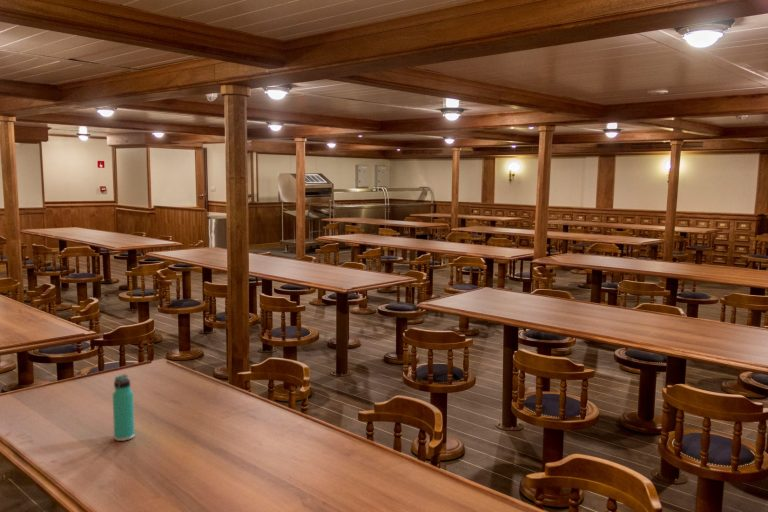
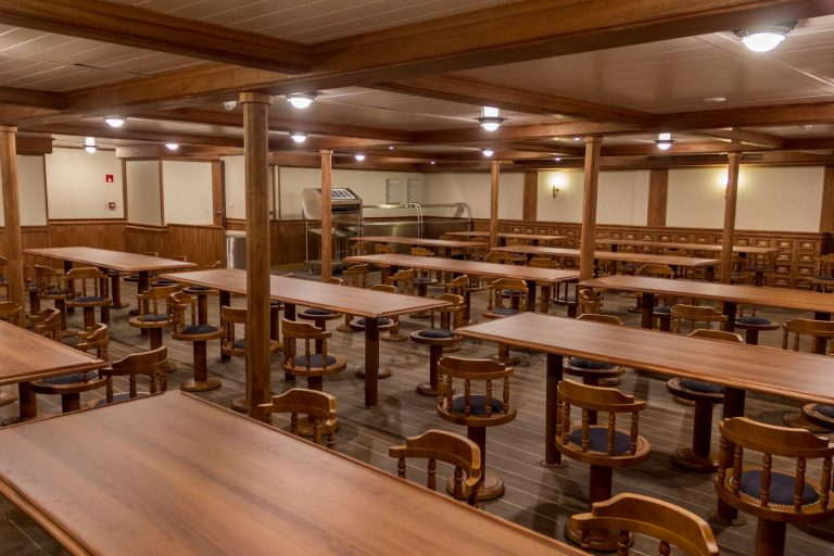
- thermos bottle (123, 406)
